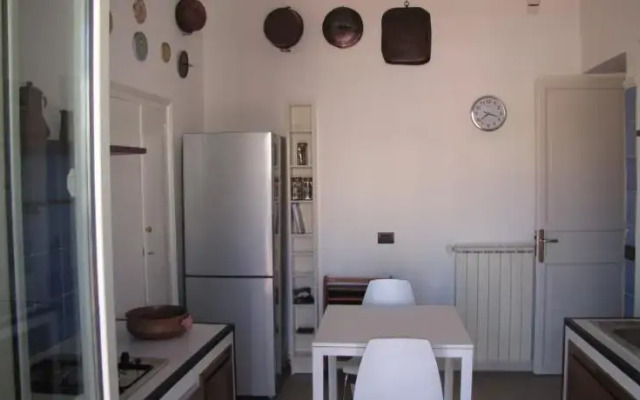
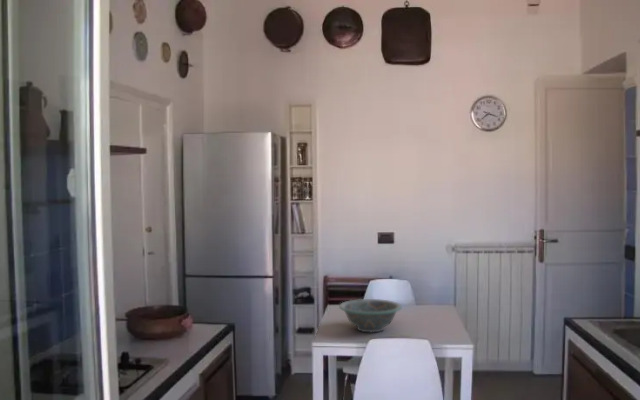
+ decorative bowl (370, 317)
